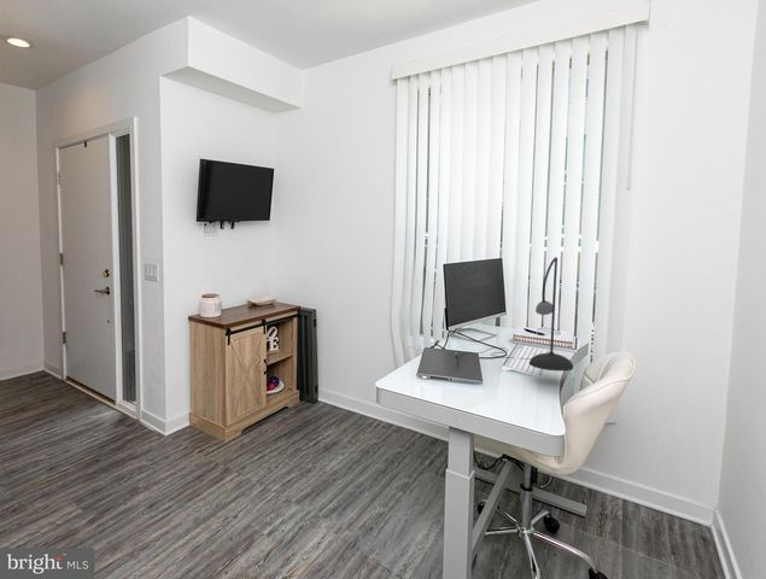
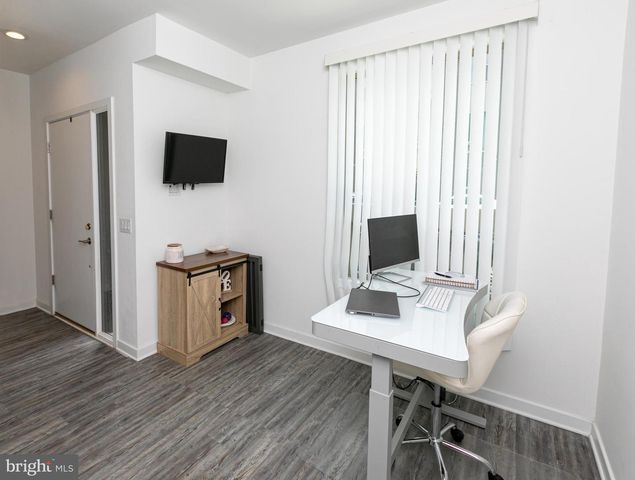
- desk lamp (536, 311)
